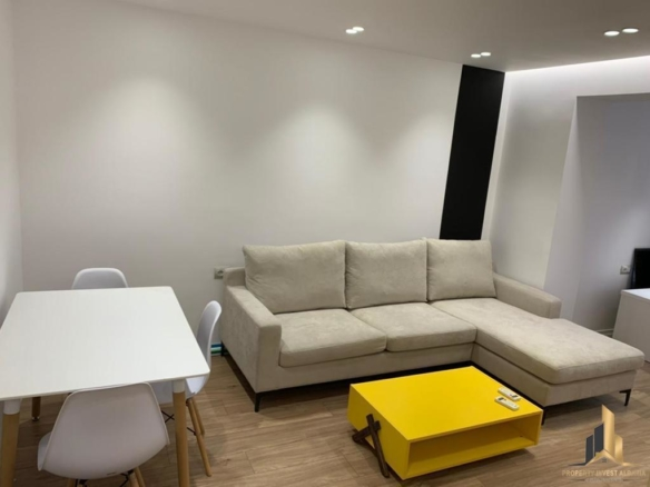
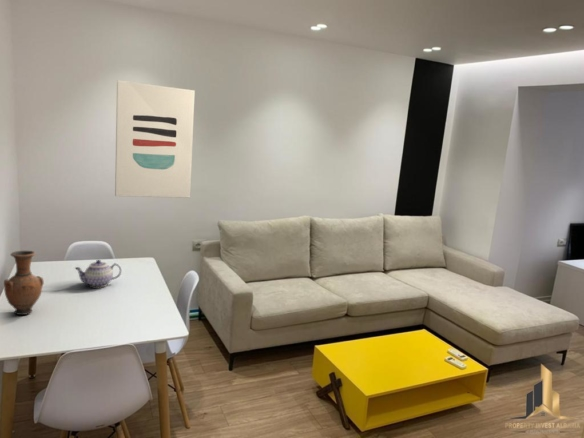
+ vase (23, 283)
+ teapot (98, 272)
+ wall art (155, 142)
